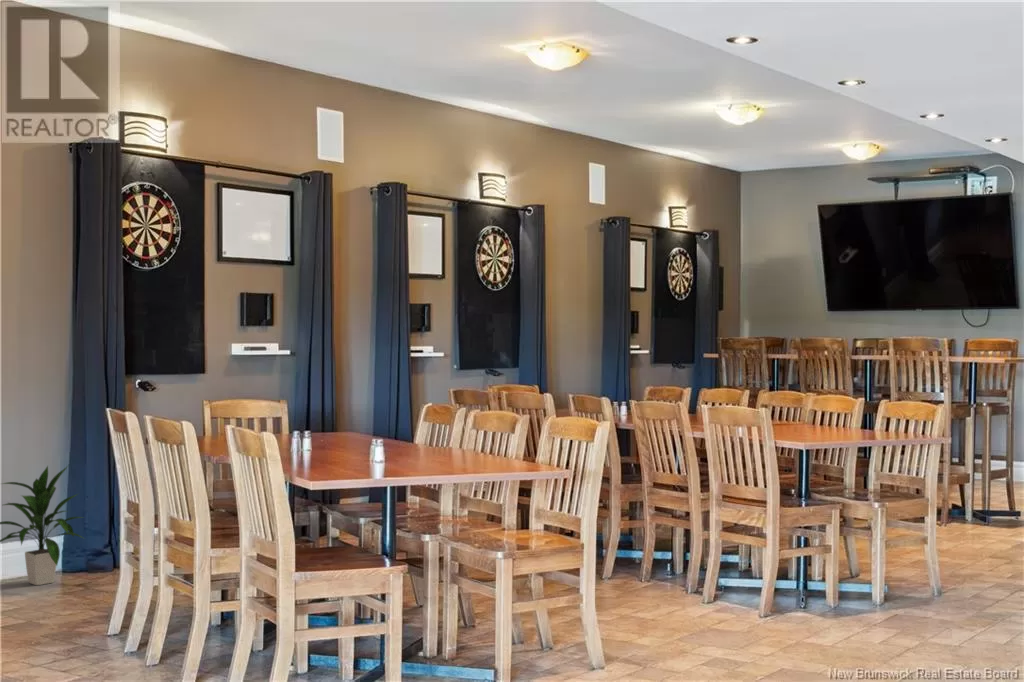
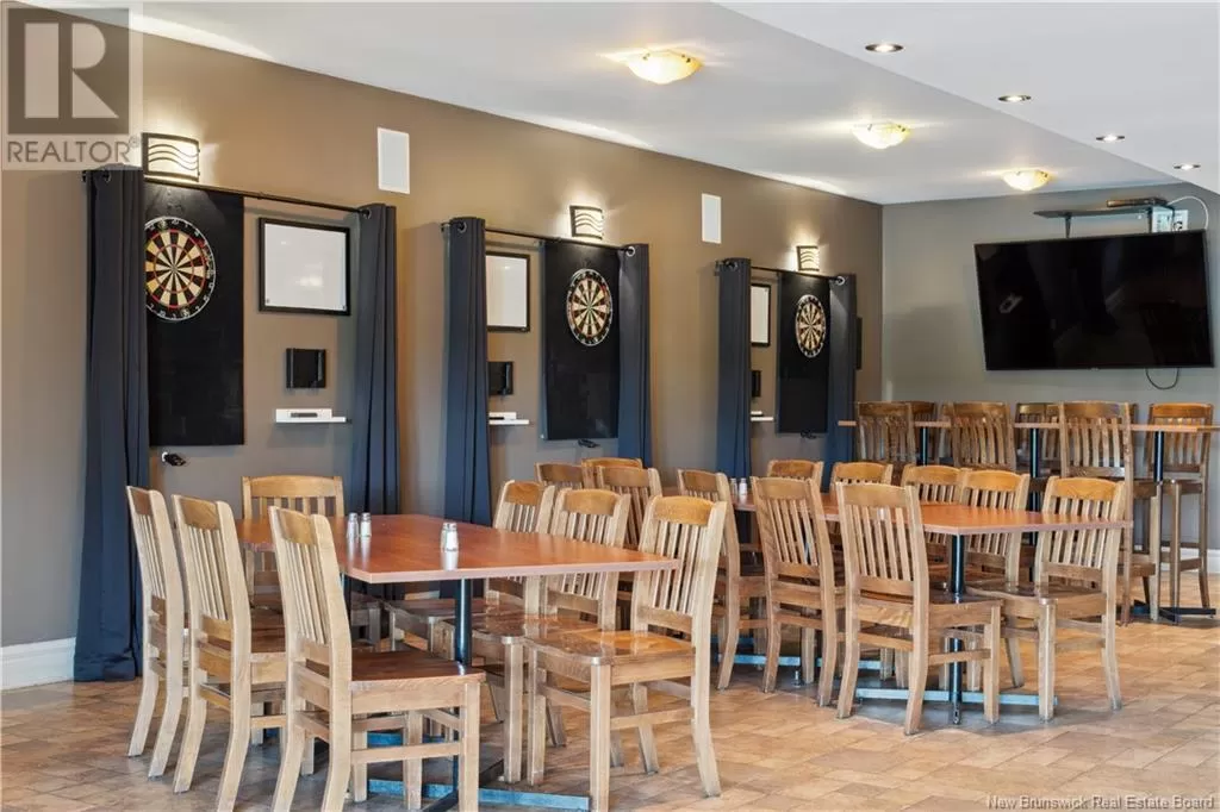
- indoor plant (40, 525)
